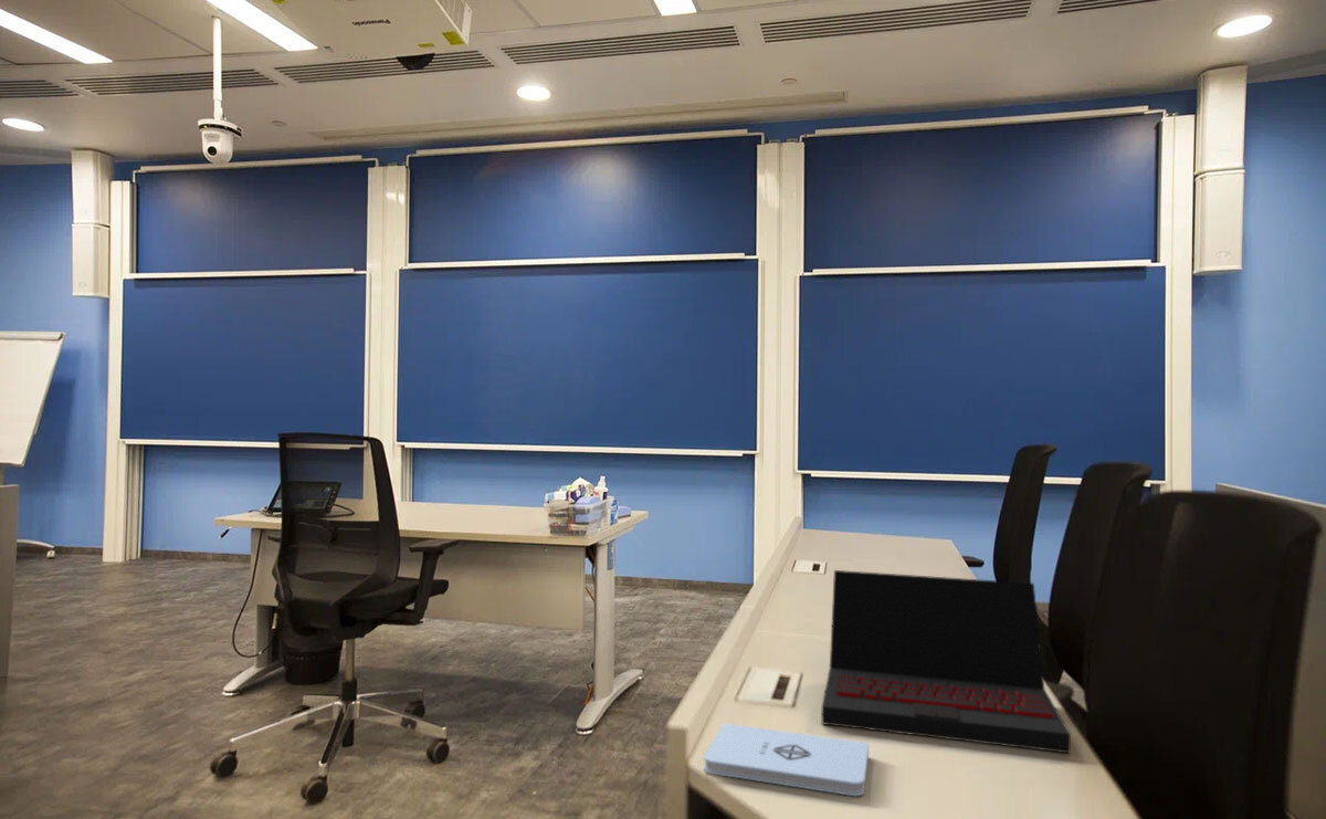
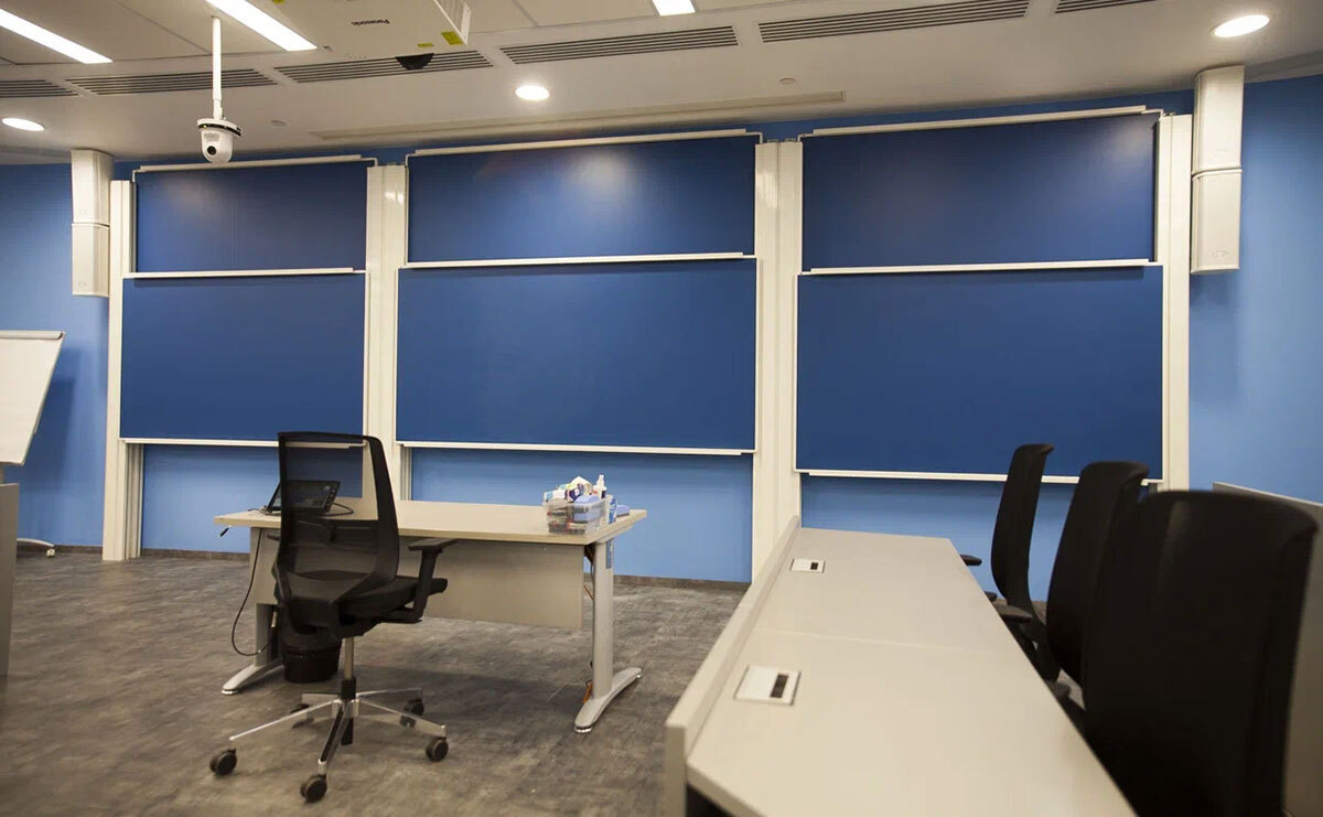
- notepad (787, 757)
- laptop (935, 647)
